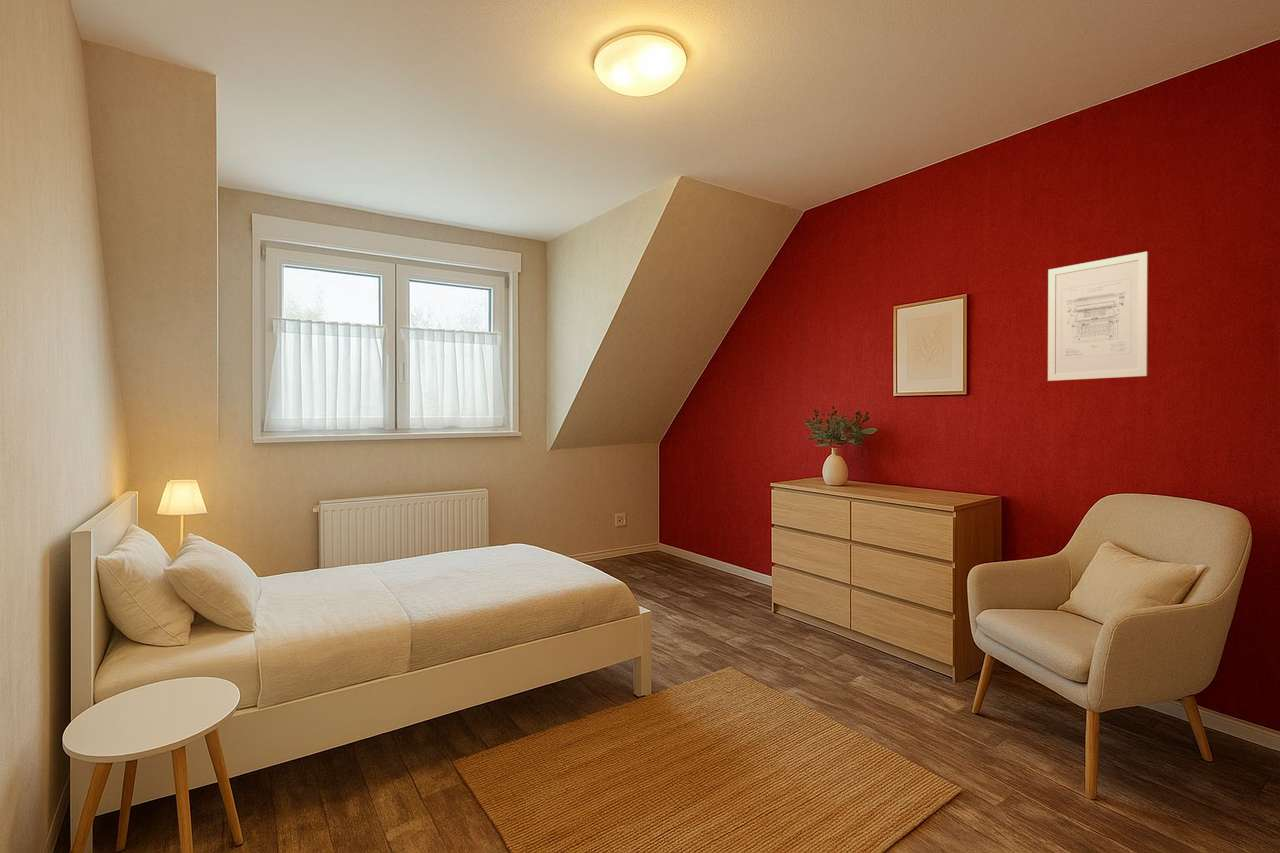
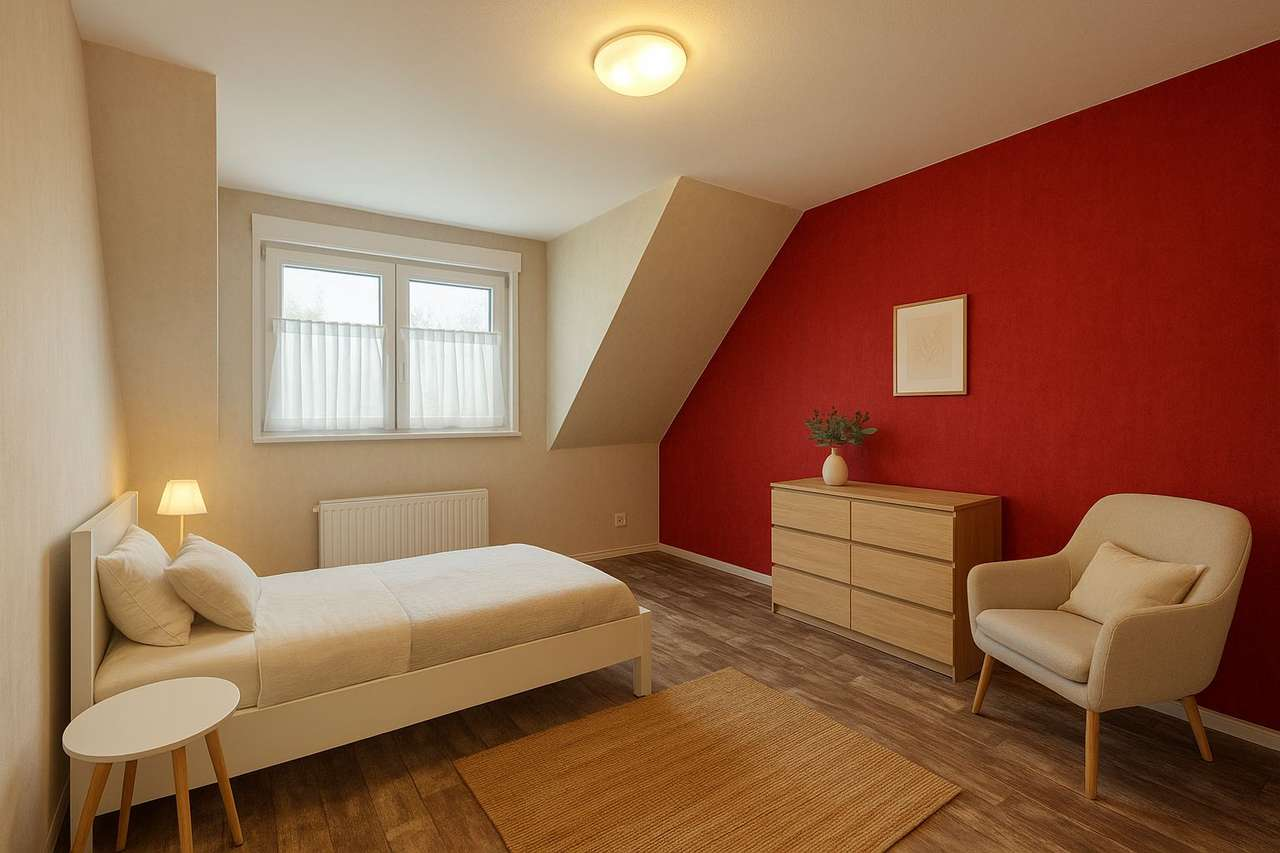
- wall art (1095, 319)
